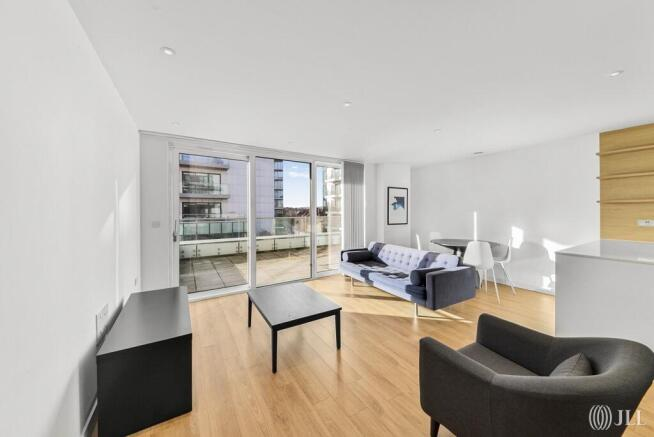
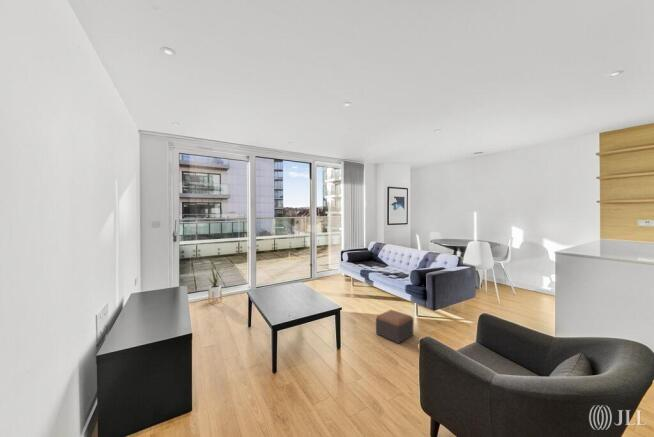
+ house plant (214, 281)
+ footstool (394, 324)
